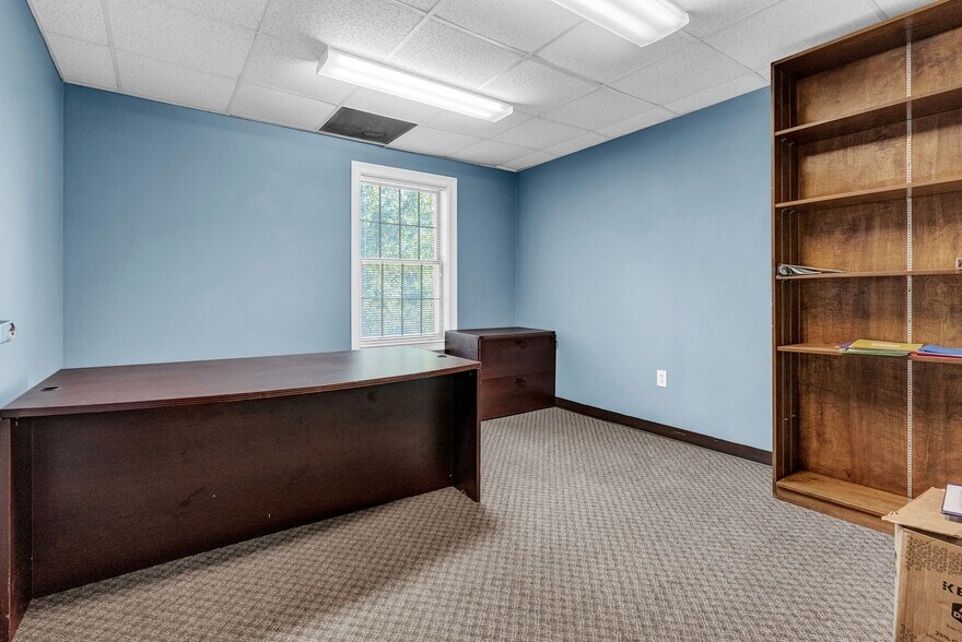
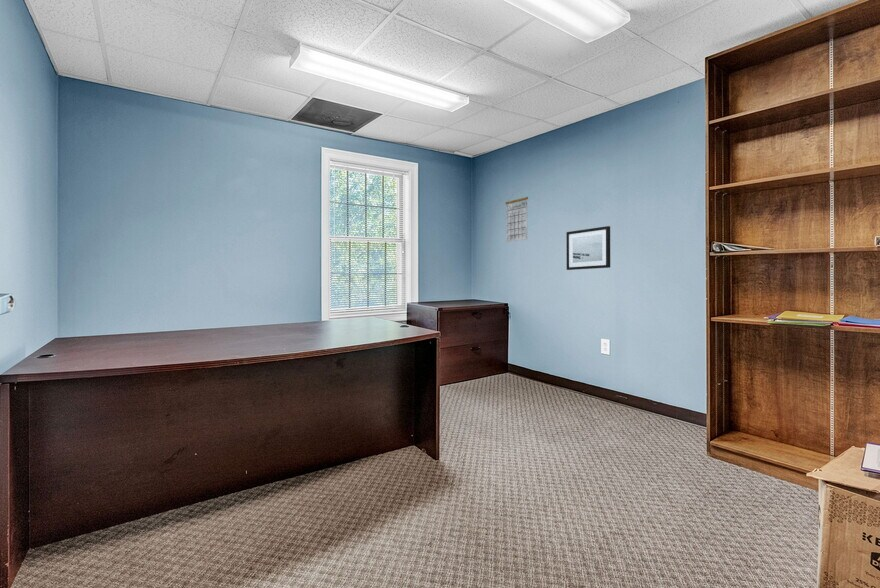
+ calendar (516, 215)
+ wall art (587, 249)
